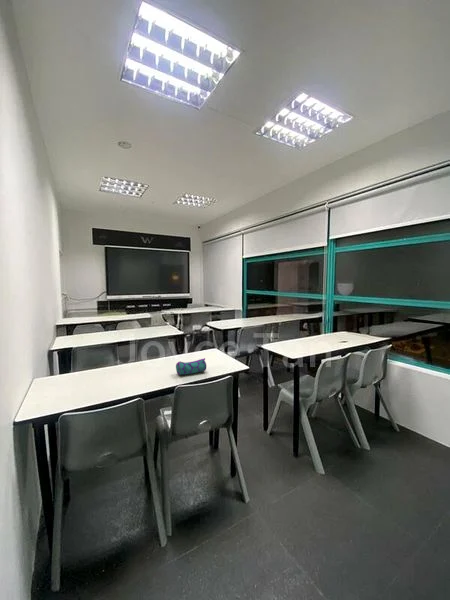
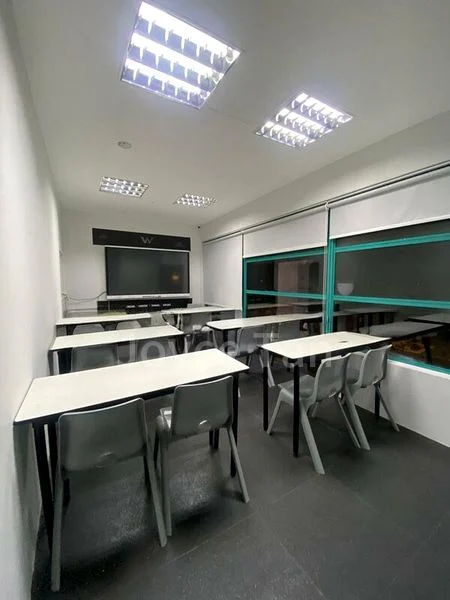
- pencil case (191, 366)
